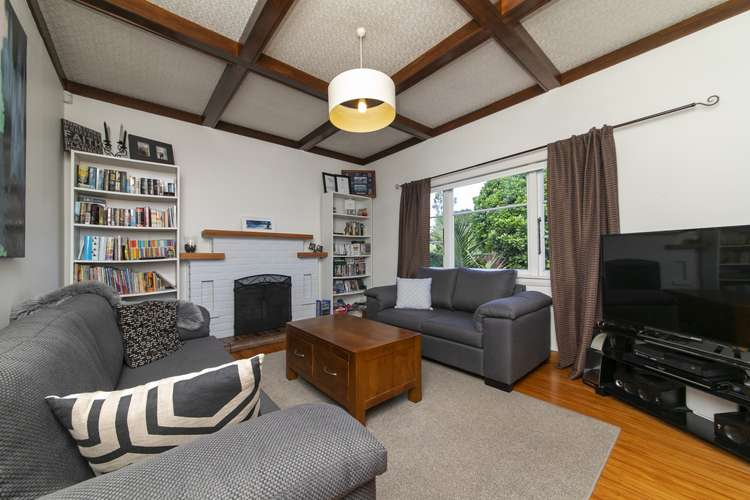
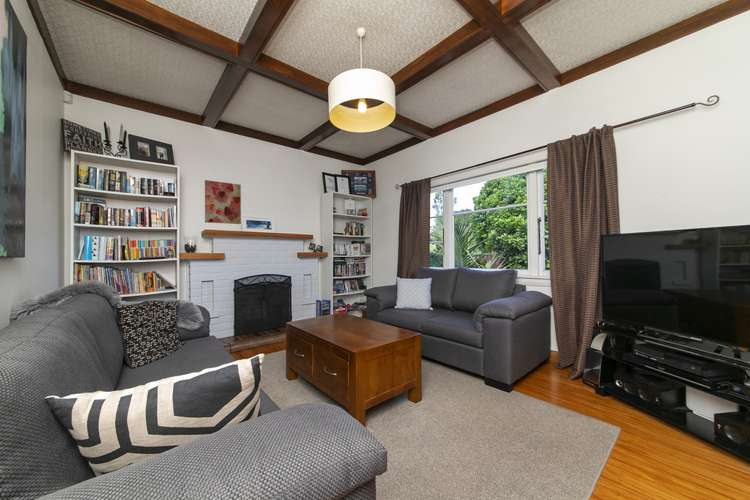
+ wall art (223, 202)
